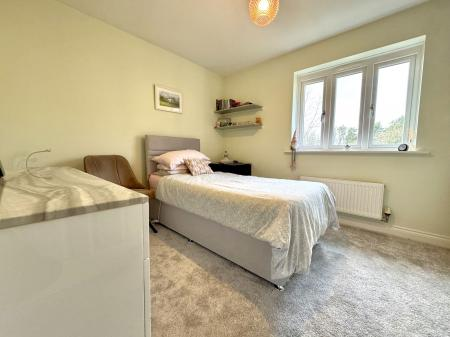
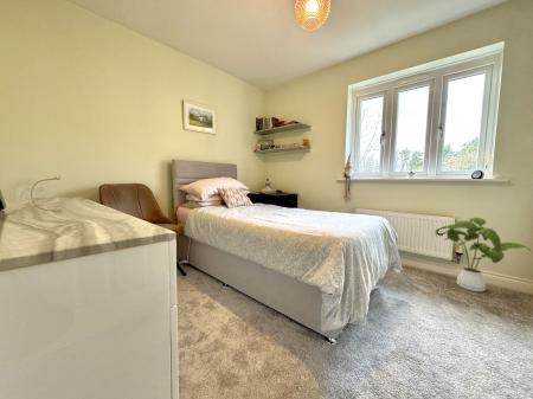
+ house plant (480, 257)
